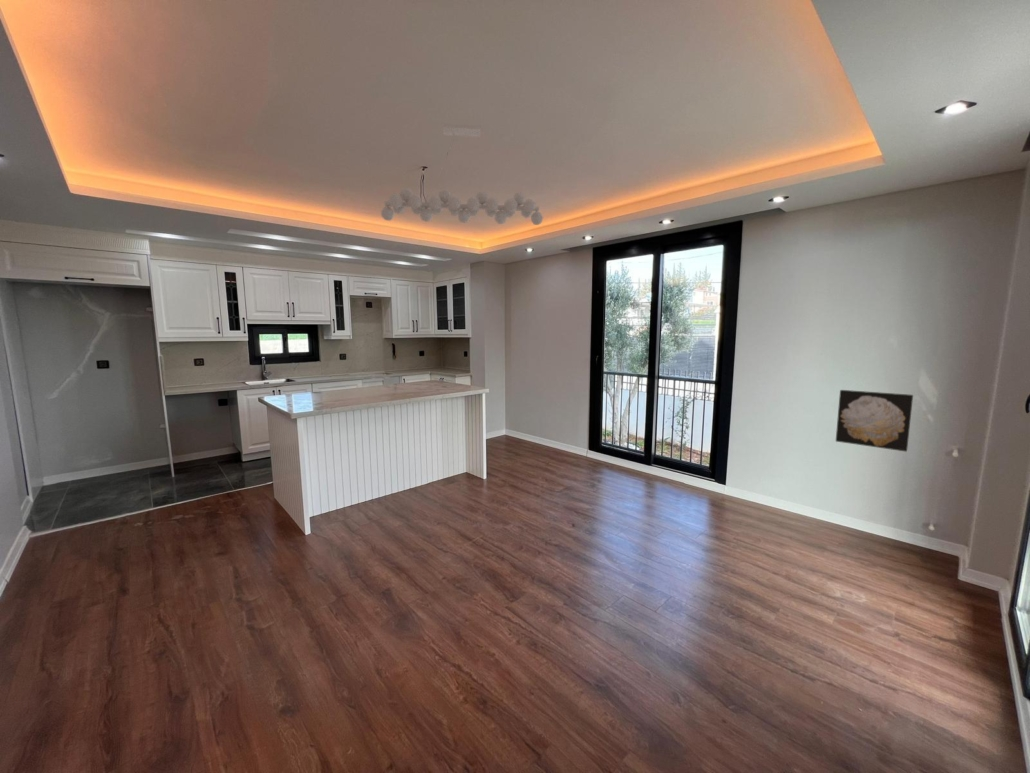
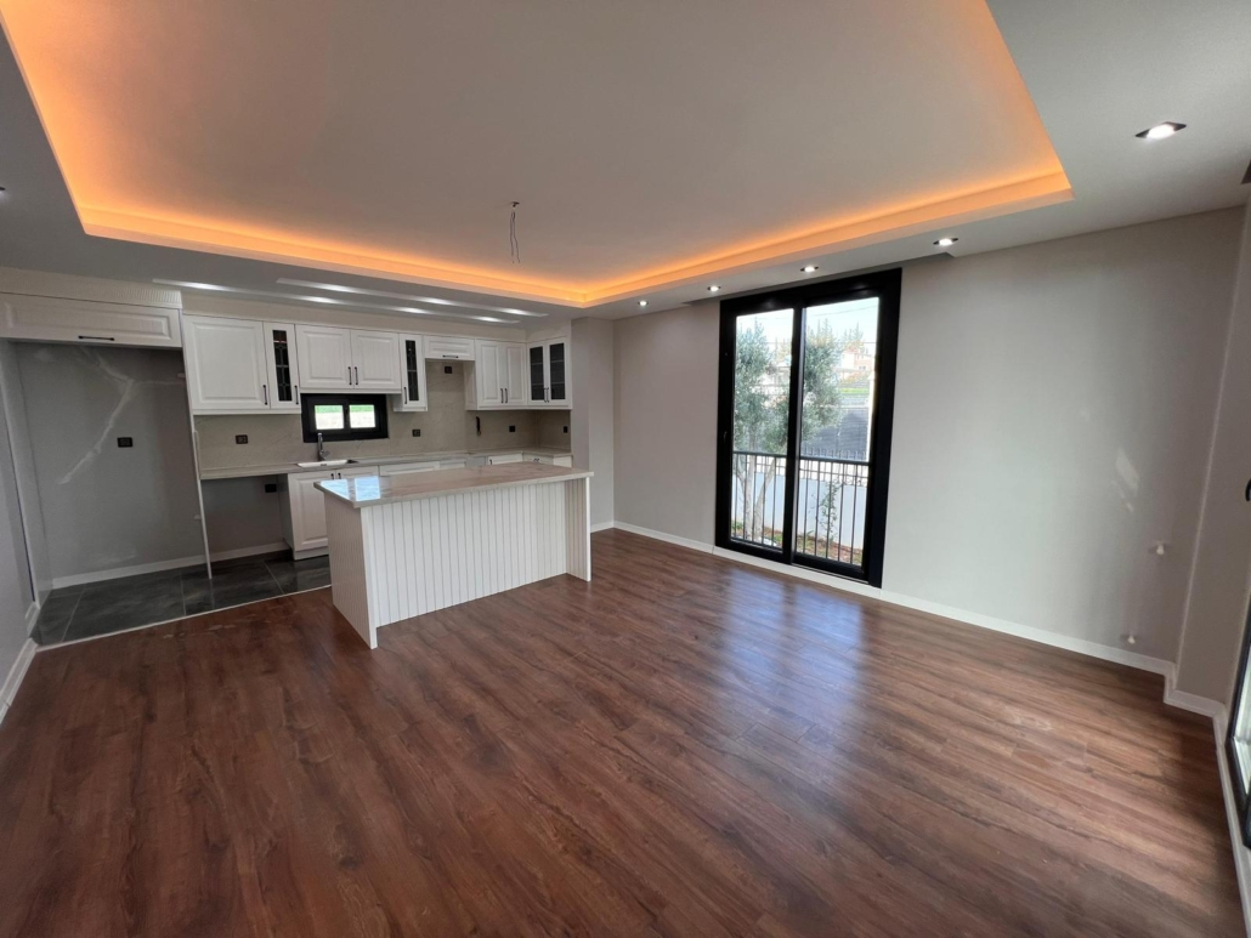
- chandelier (448, 190)
- wall art (872, 419)
